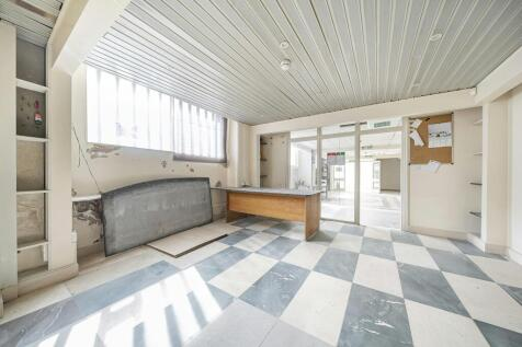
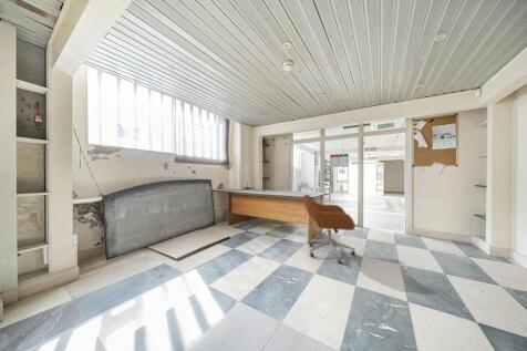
+ office chair (329, 224)
